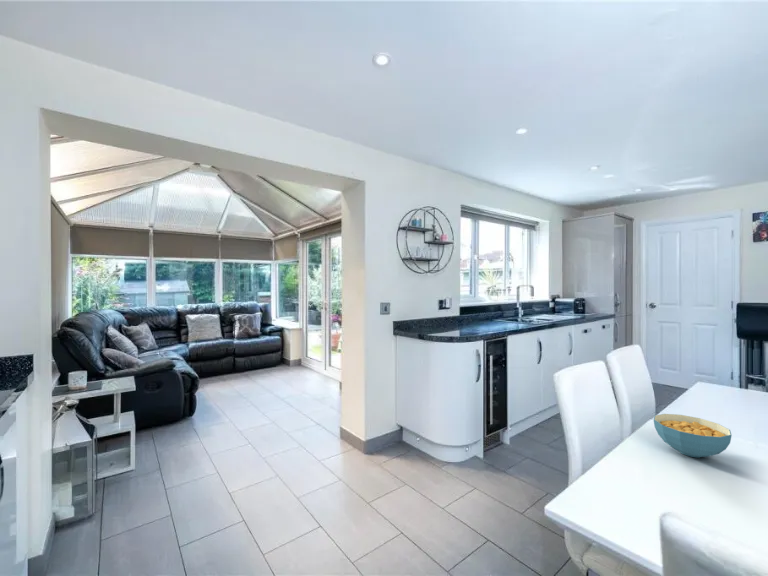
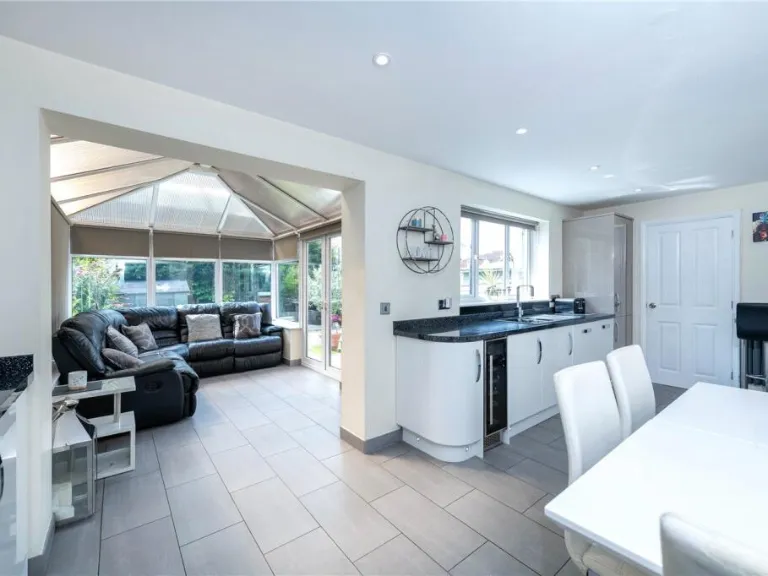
- cereal bowl (690, 438)
